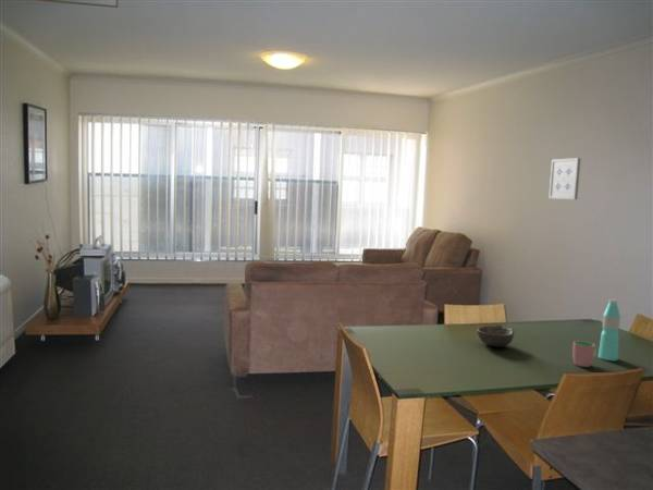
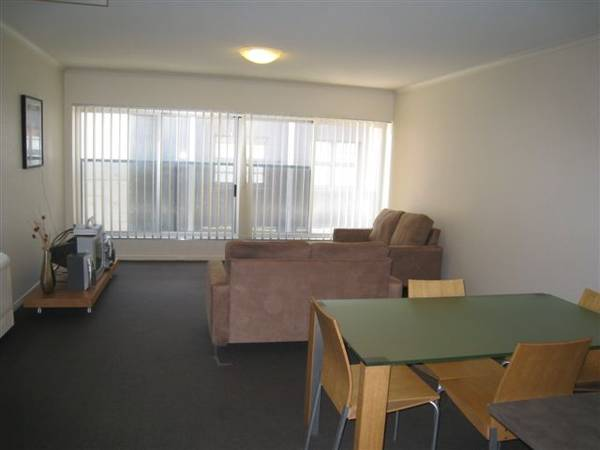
- bowl (495, 336)
- wall art (564, 179)
- water bottle (611, 329)
- cup (586, 353)
